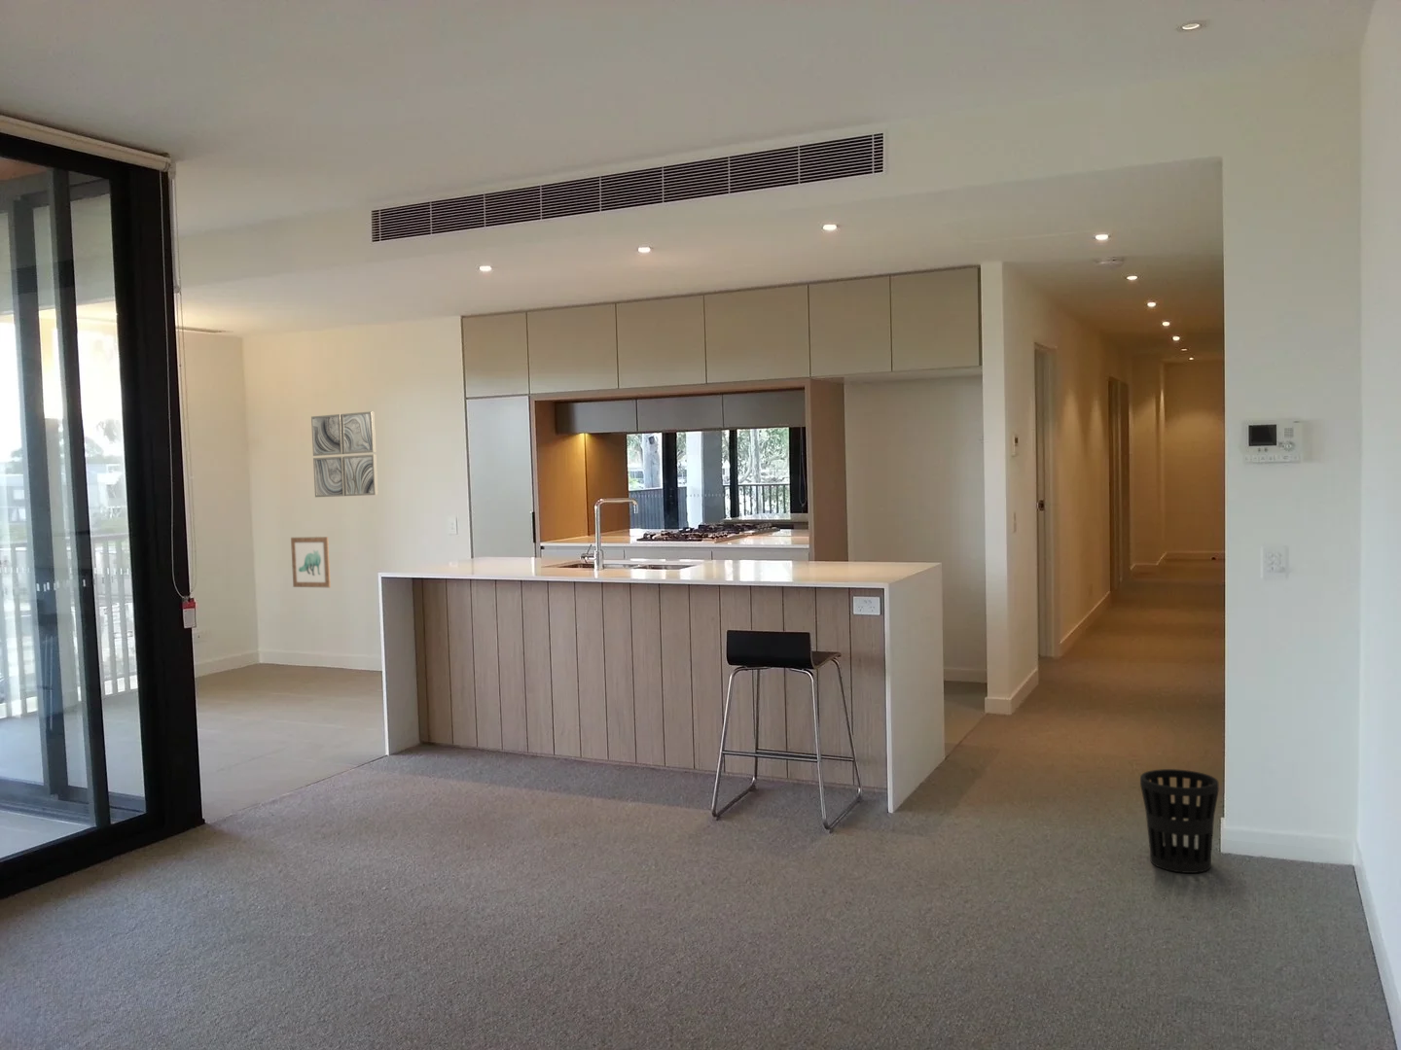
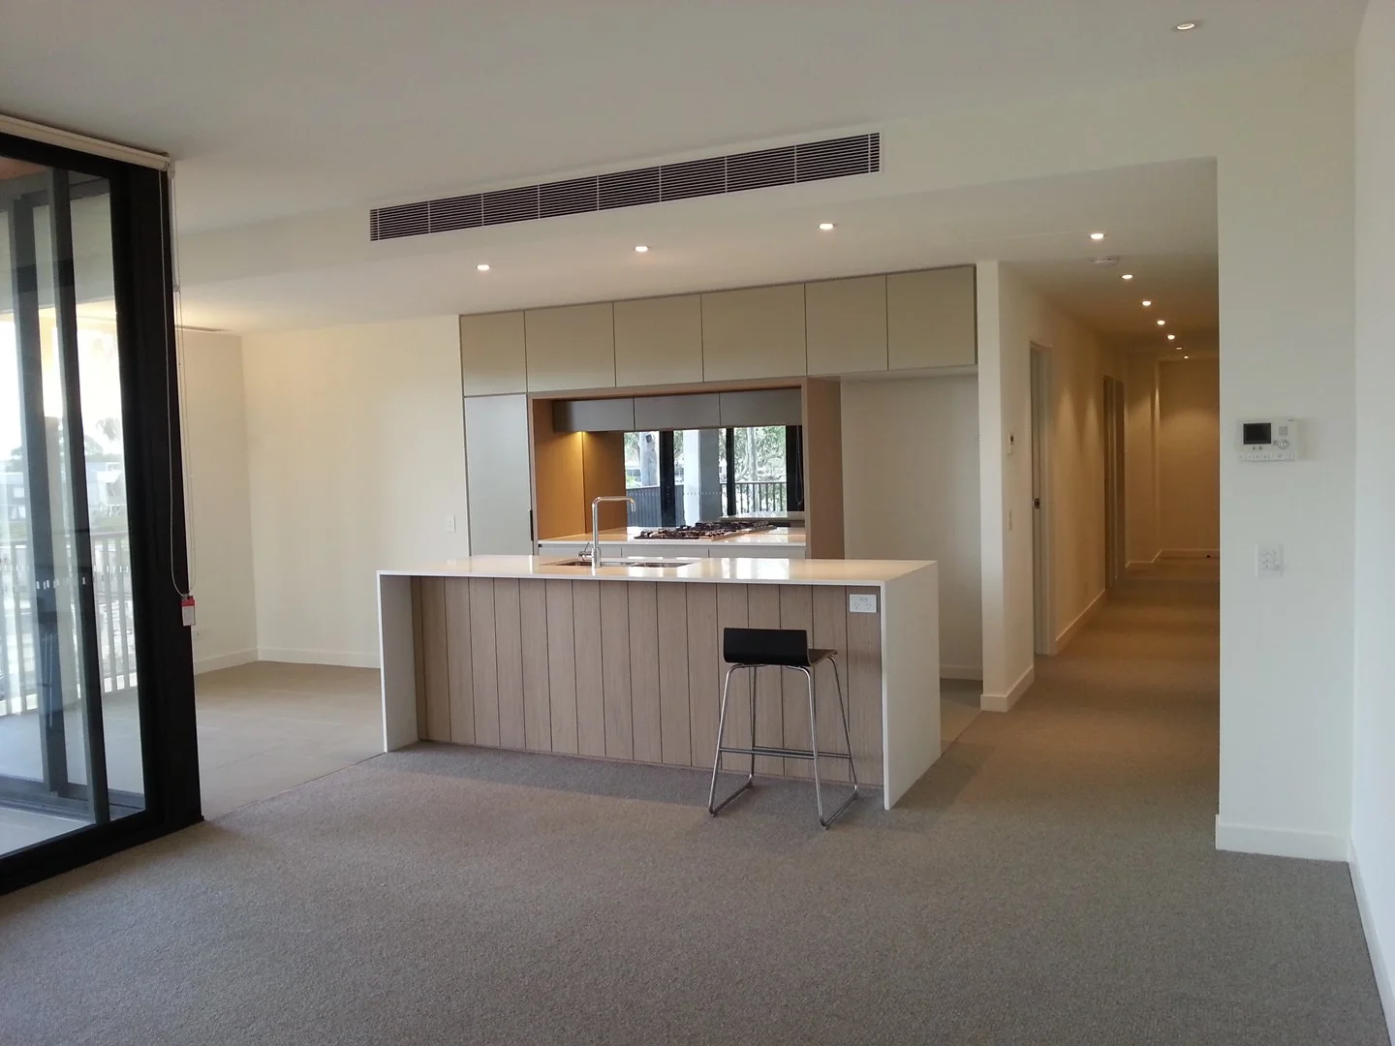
- wall art (343, 456)
- wall art (310, 561)
- wastebasket (1179, 821)
